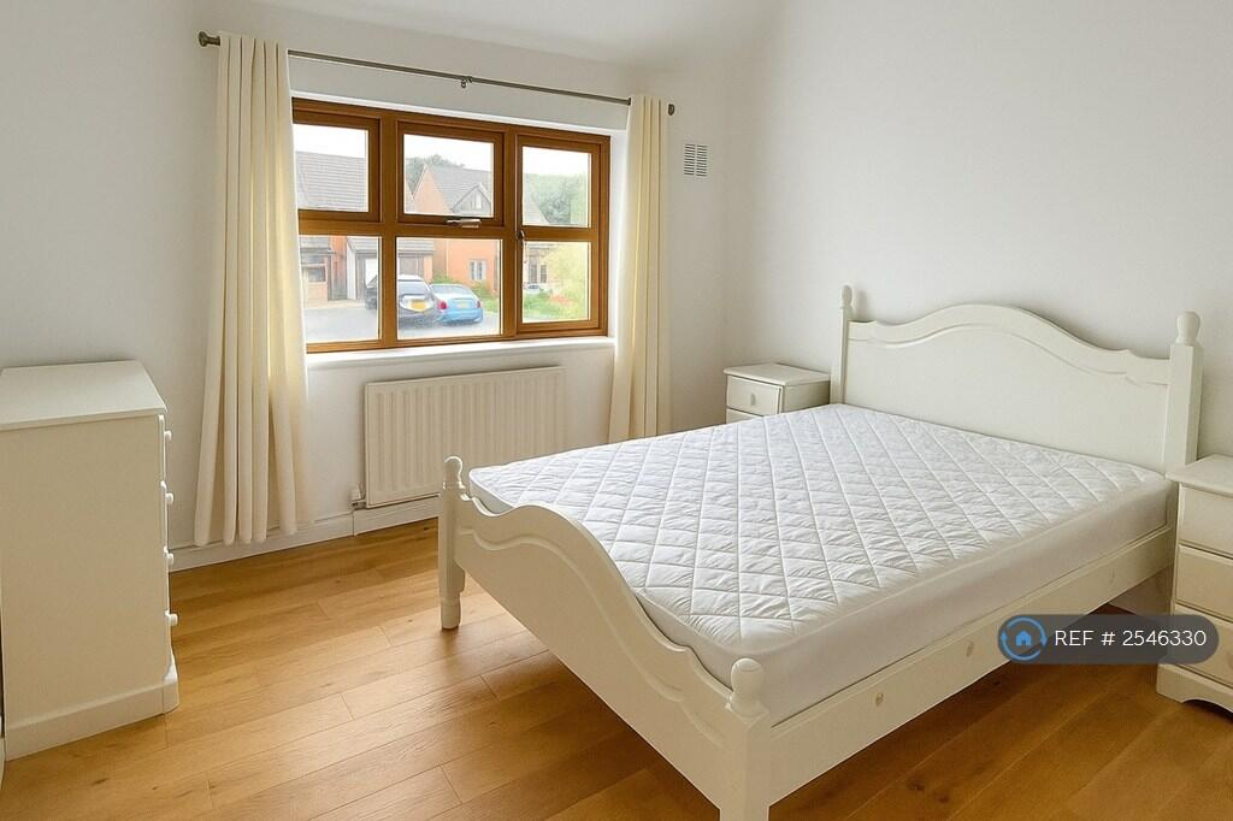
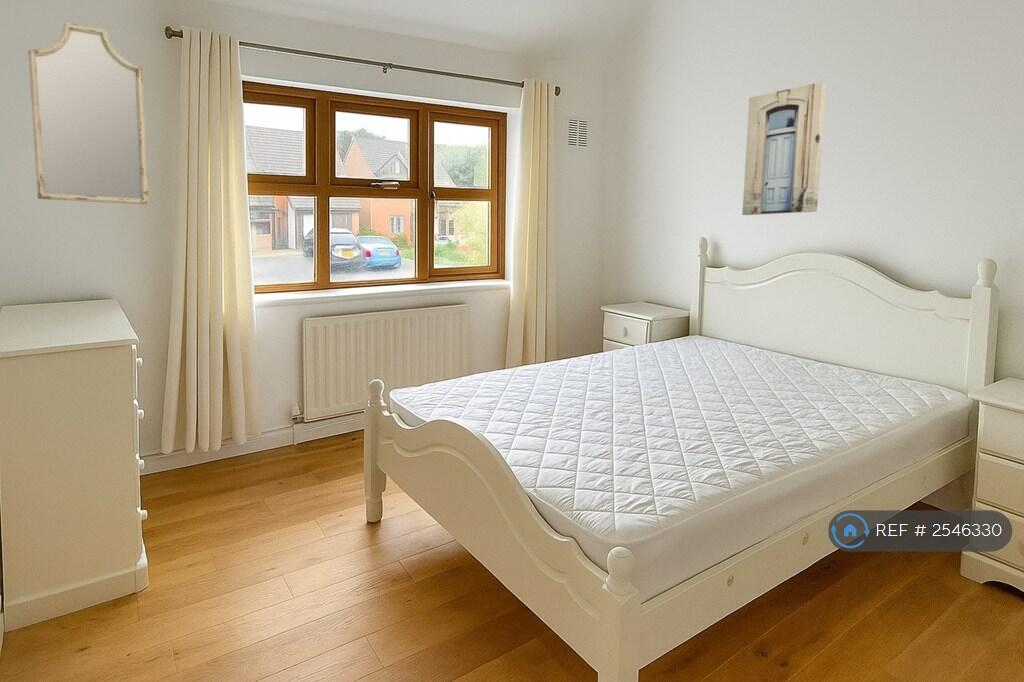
+ wall art (781, 152)
+ home mirror (90, 115)
